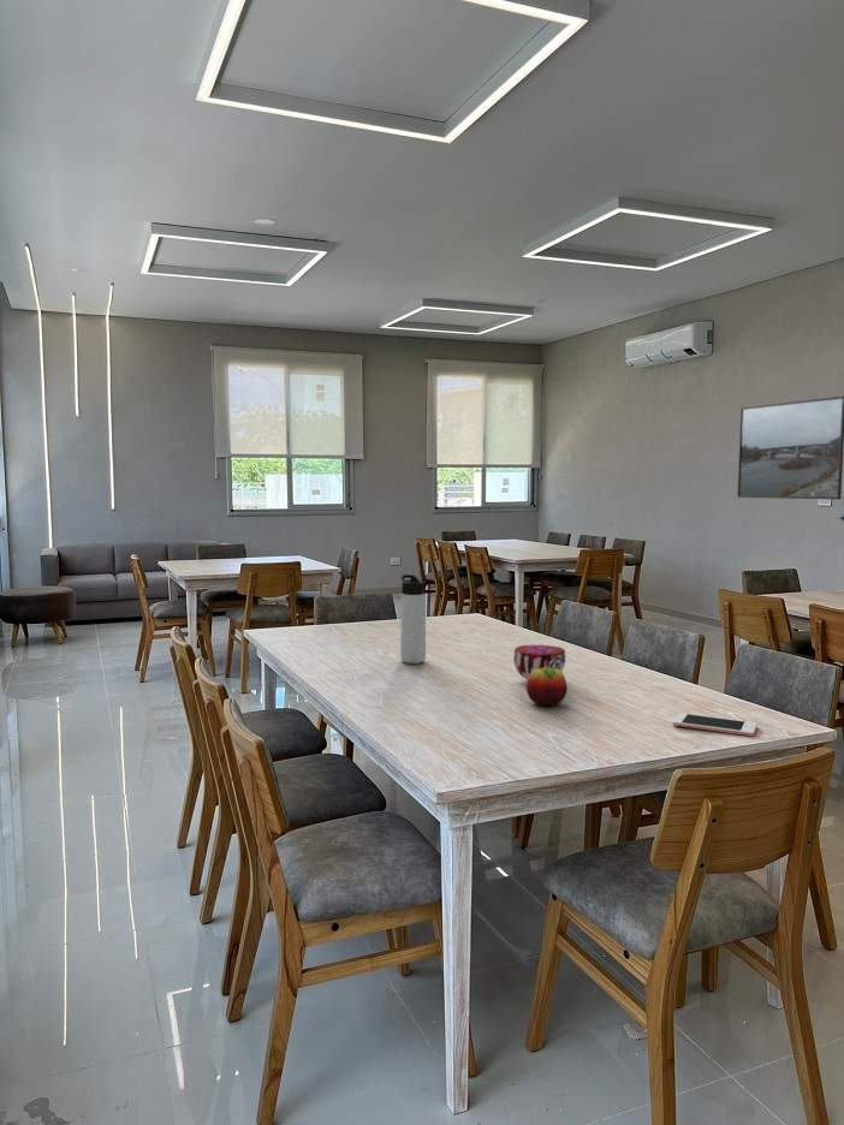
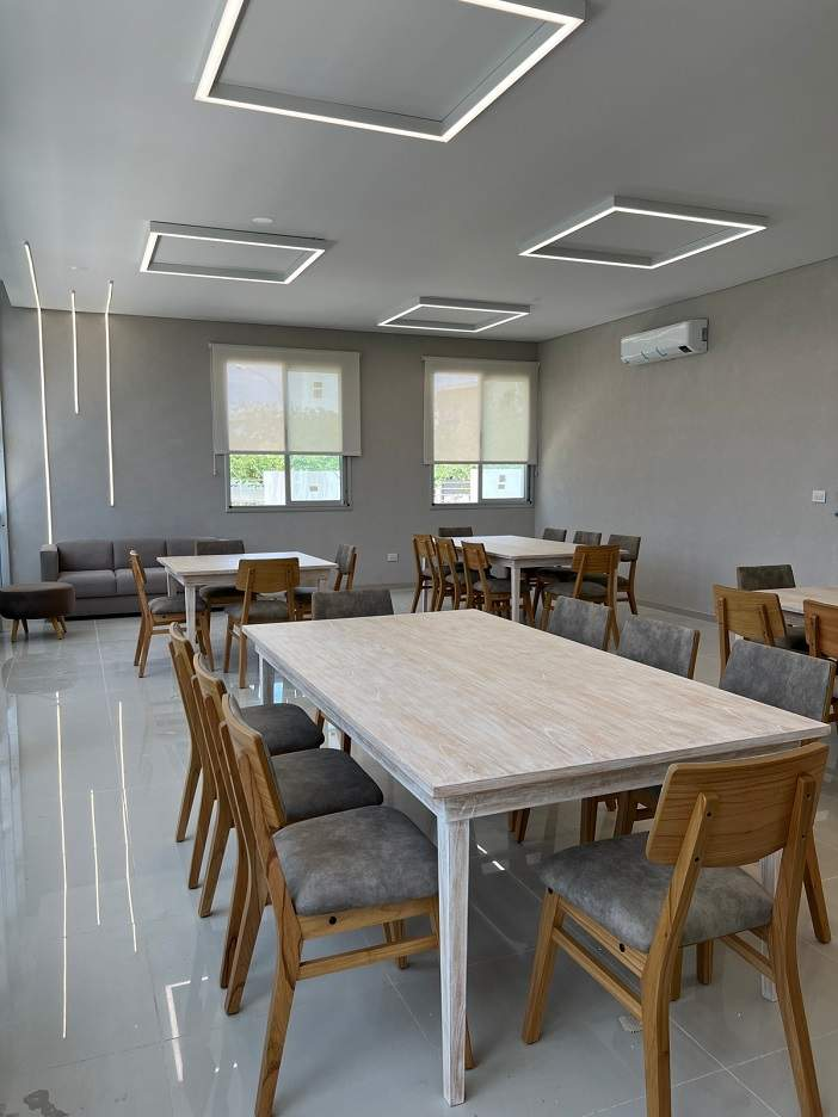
- thermos bottle (411, 618)
- cell phone (714, 724)
- decorative bowl (539, 665)
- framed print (787, 450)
- fruit (546, 685)
